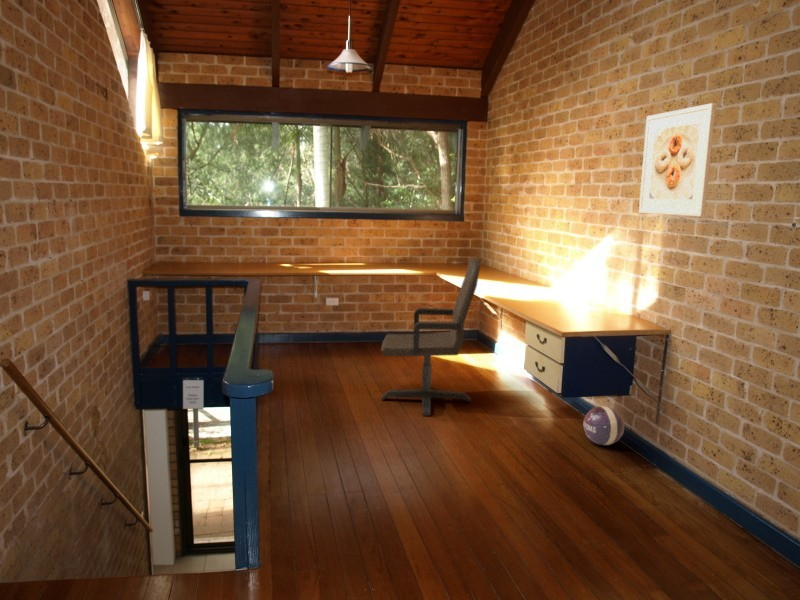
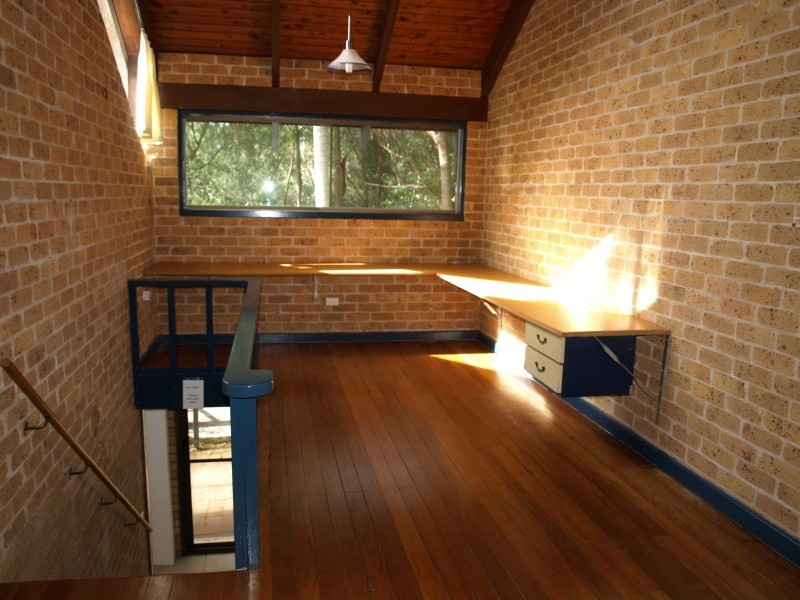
- office chair (428, 328)
- ball (603, 425)
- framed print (673, 163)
